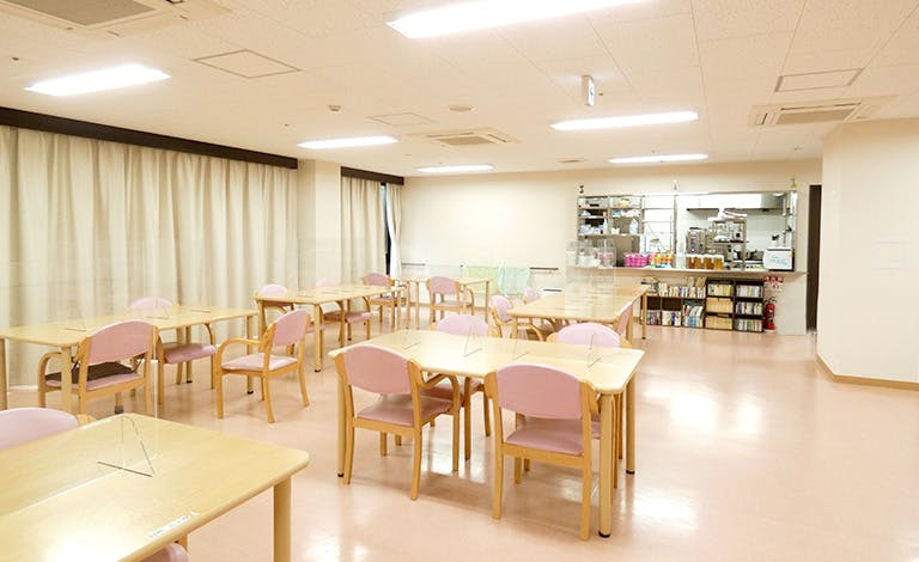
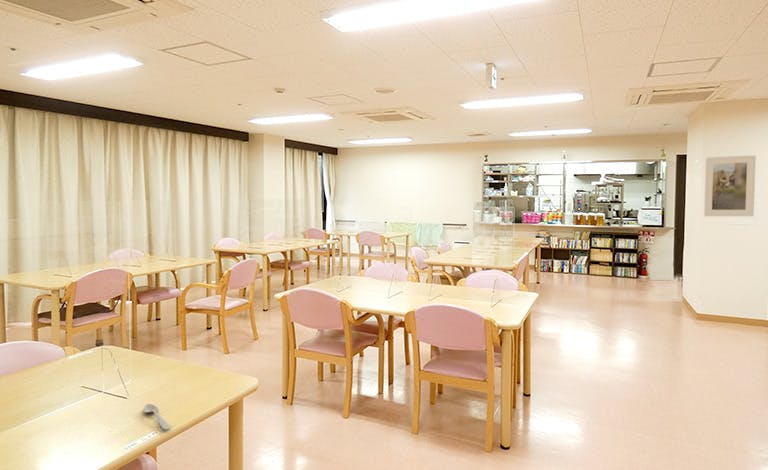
+ spoon (157, 416)
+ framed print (729, 186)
